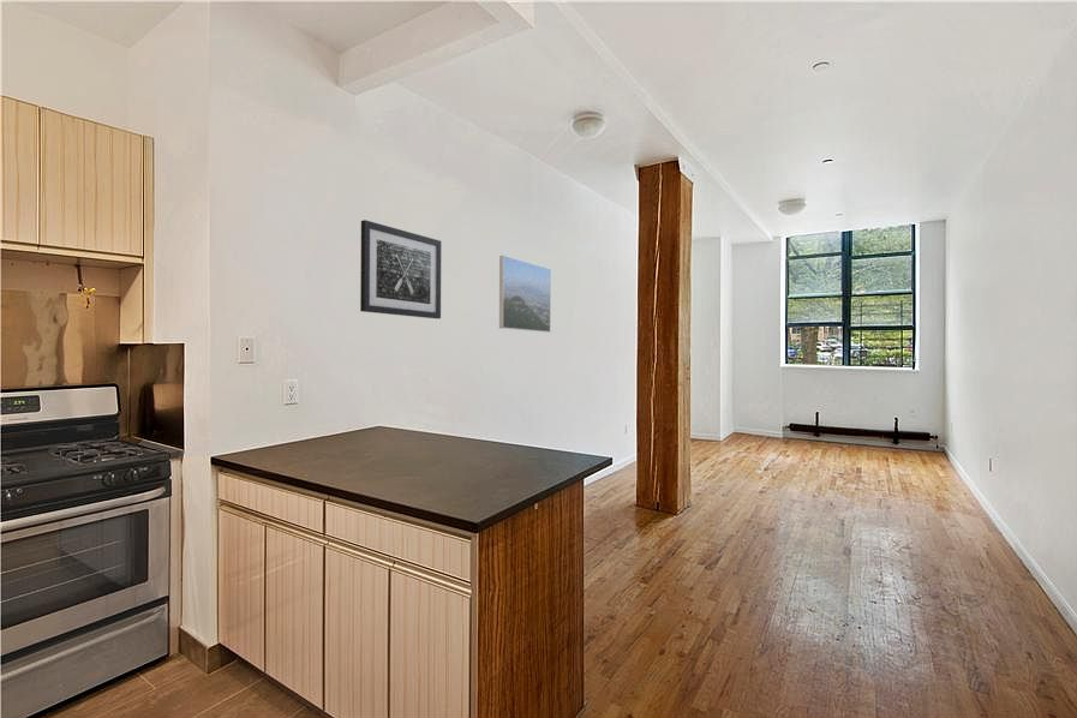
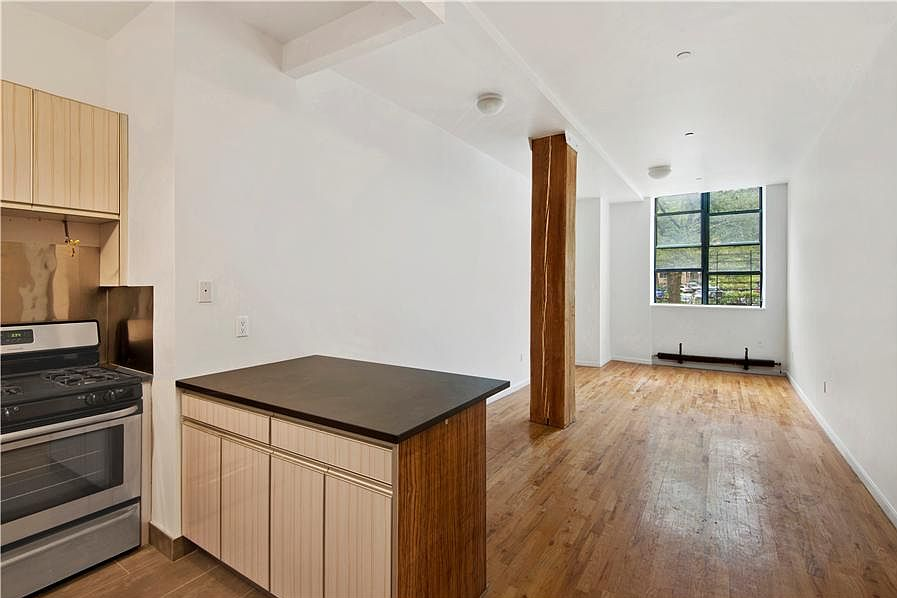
- wall art (403, 273)
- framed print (526, 297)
